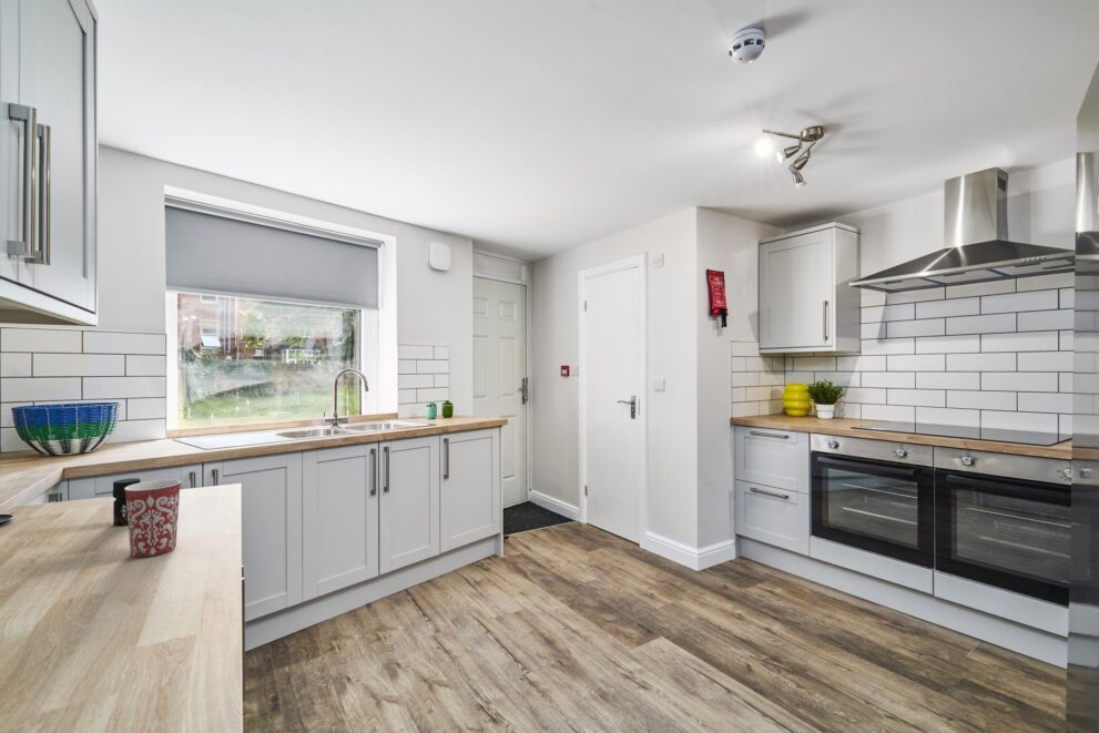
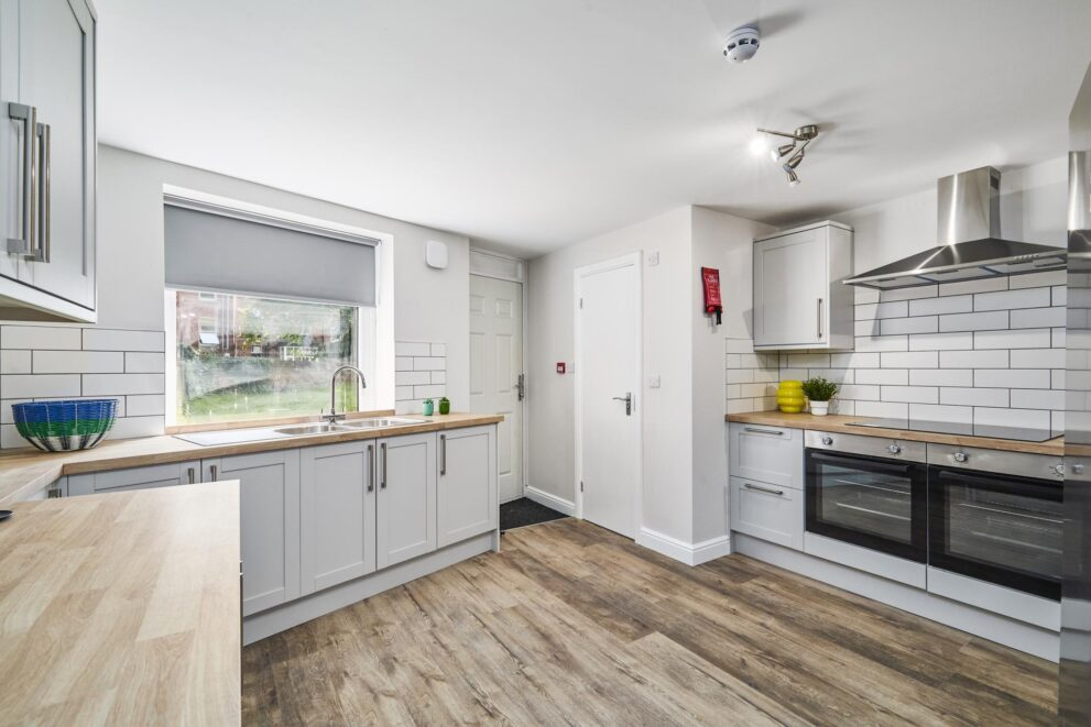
- jar (125, 501)
- mug (154, 515)
